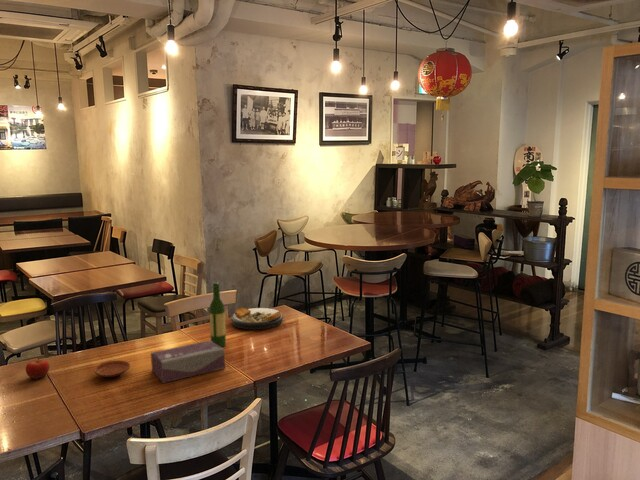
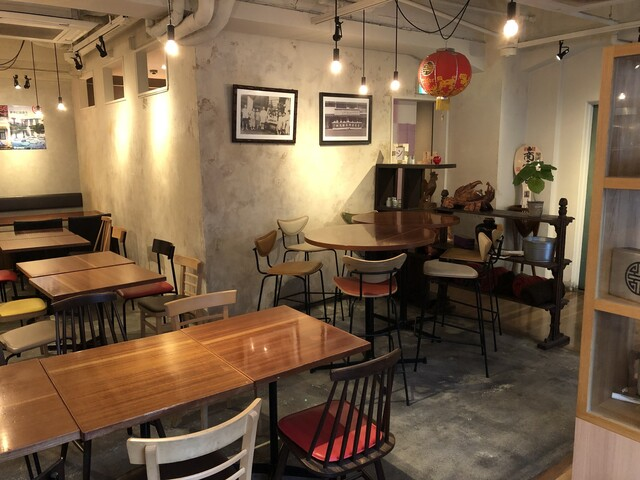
- plate (257, 316)
- tissue box (188, 359)
- plate (112, 370)
- fruit (37, 367)
- wine bottle (217, 314)
